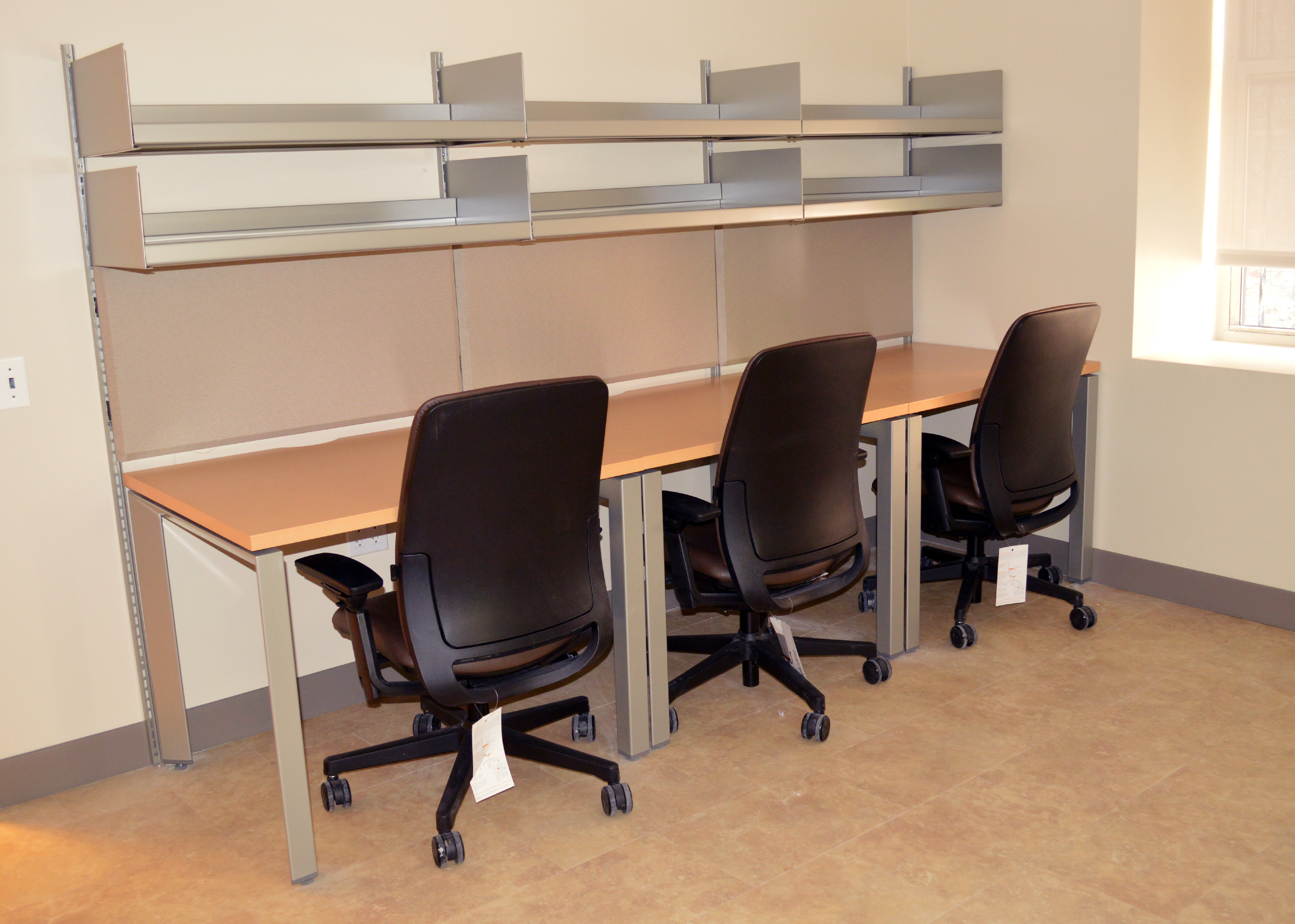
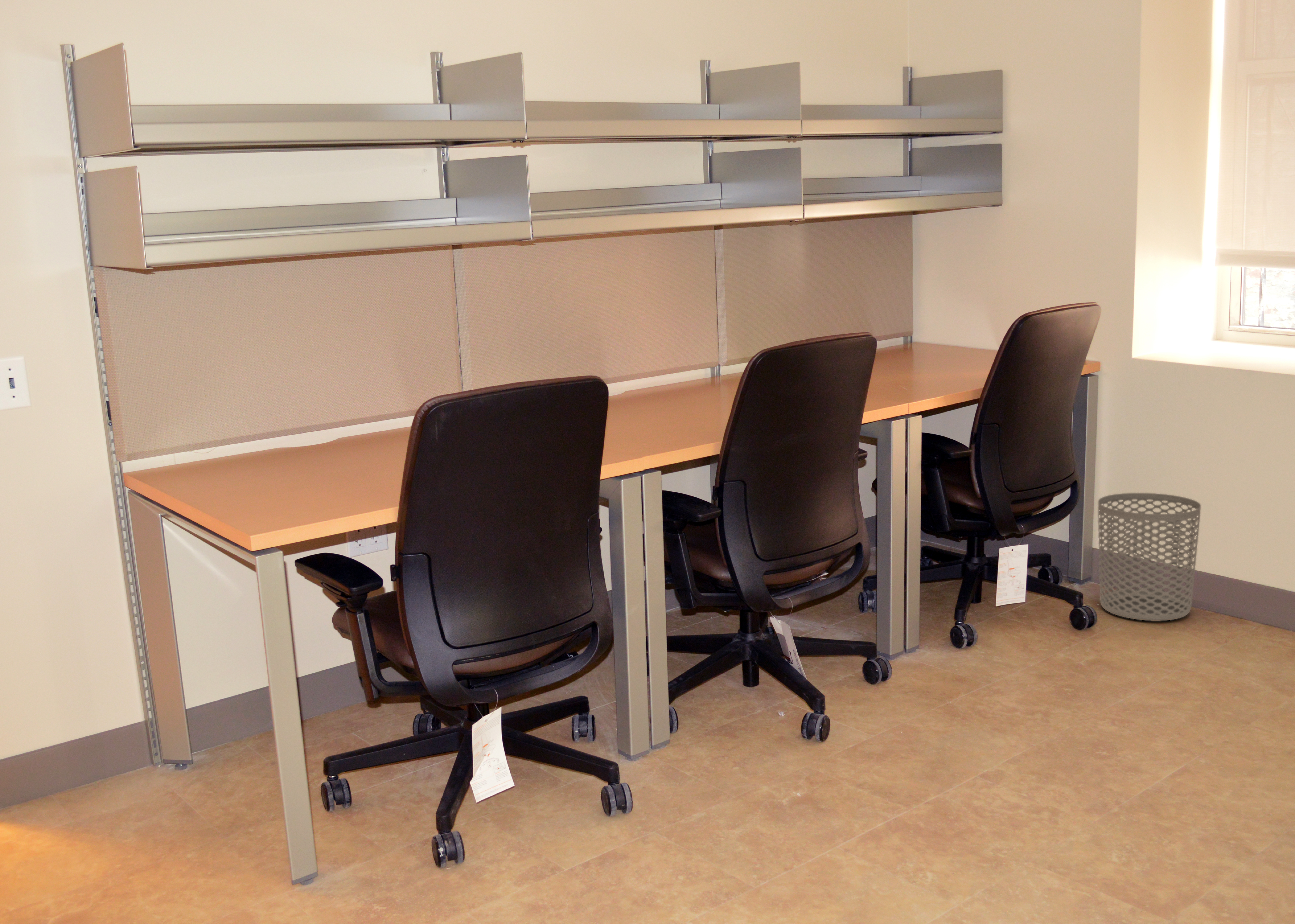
+ waste bin (1147, 555)
